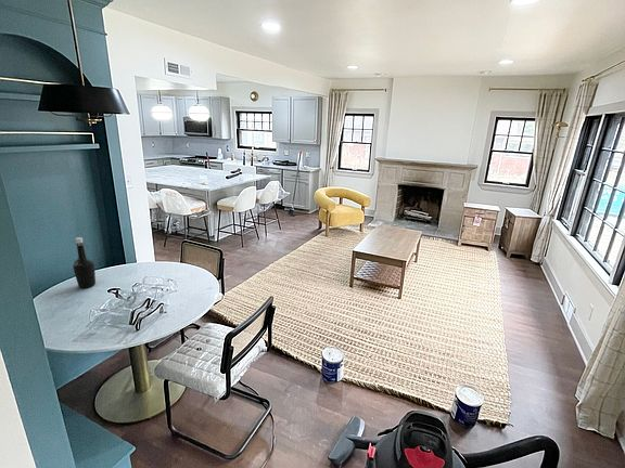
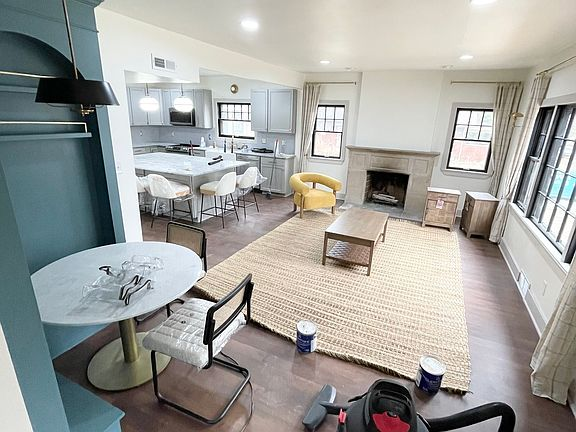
- bottle (82, 262)
